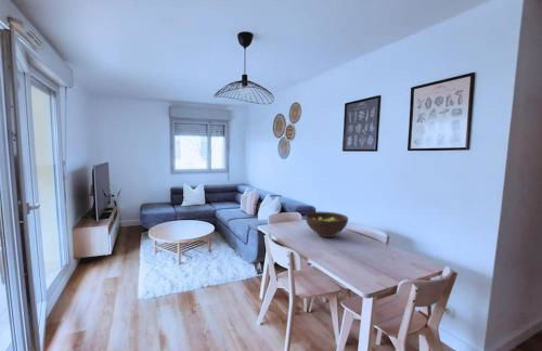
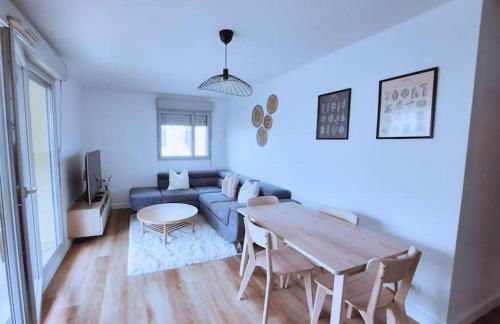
- fruit bowl (325, 225)
